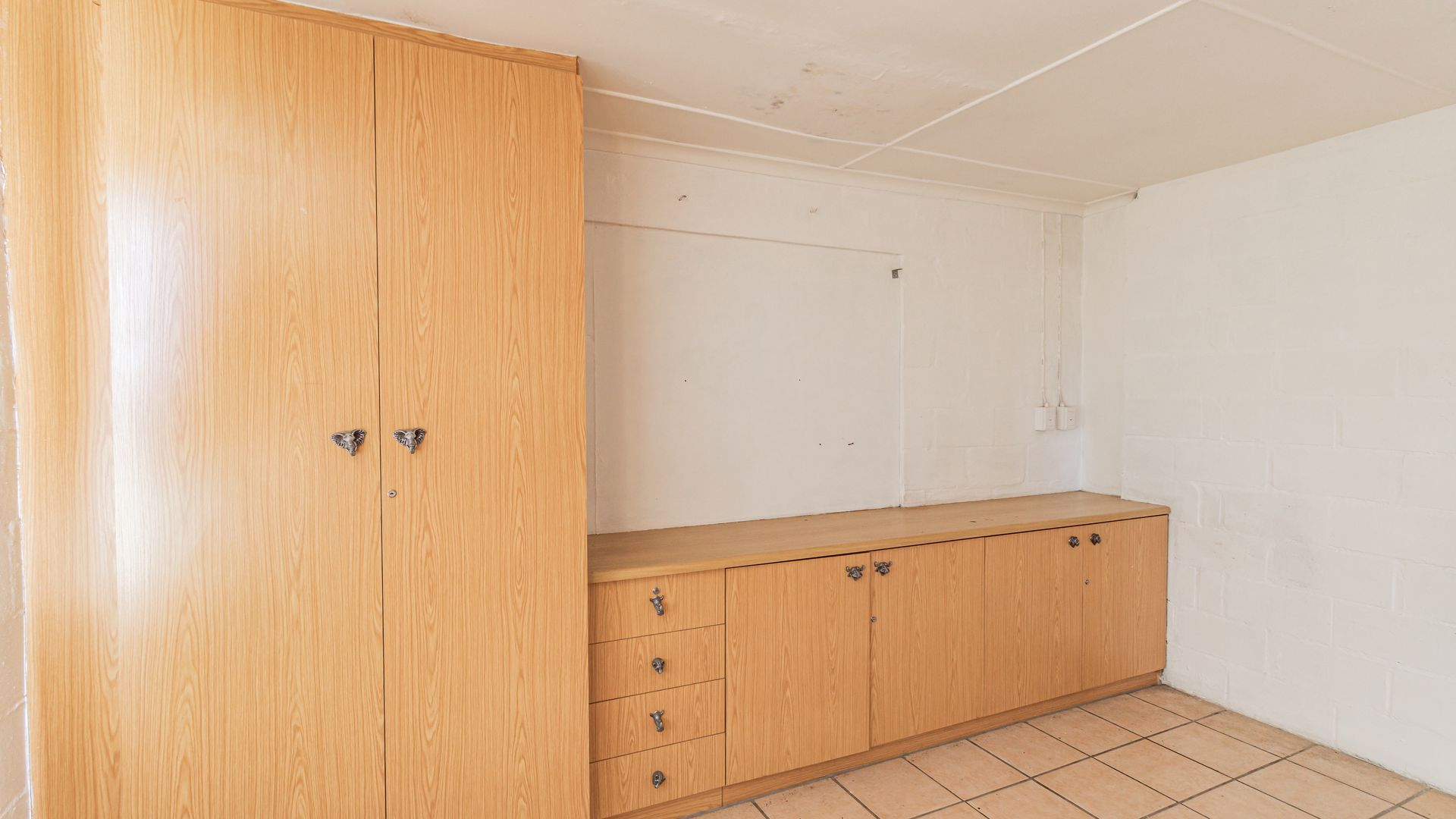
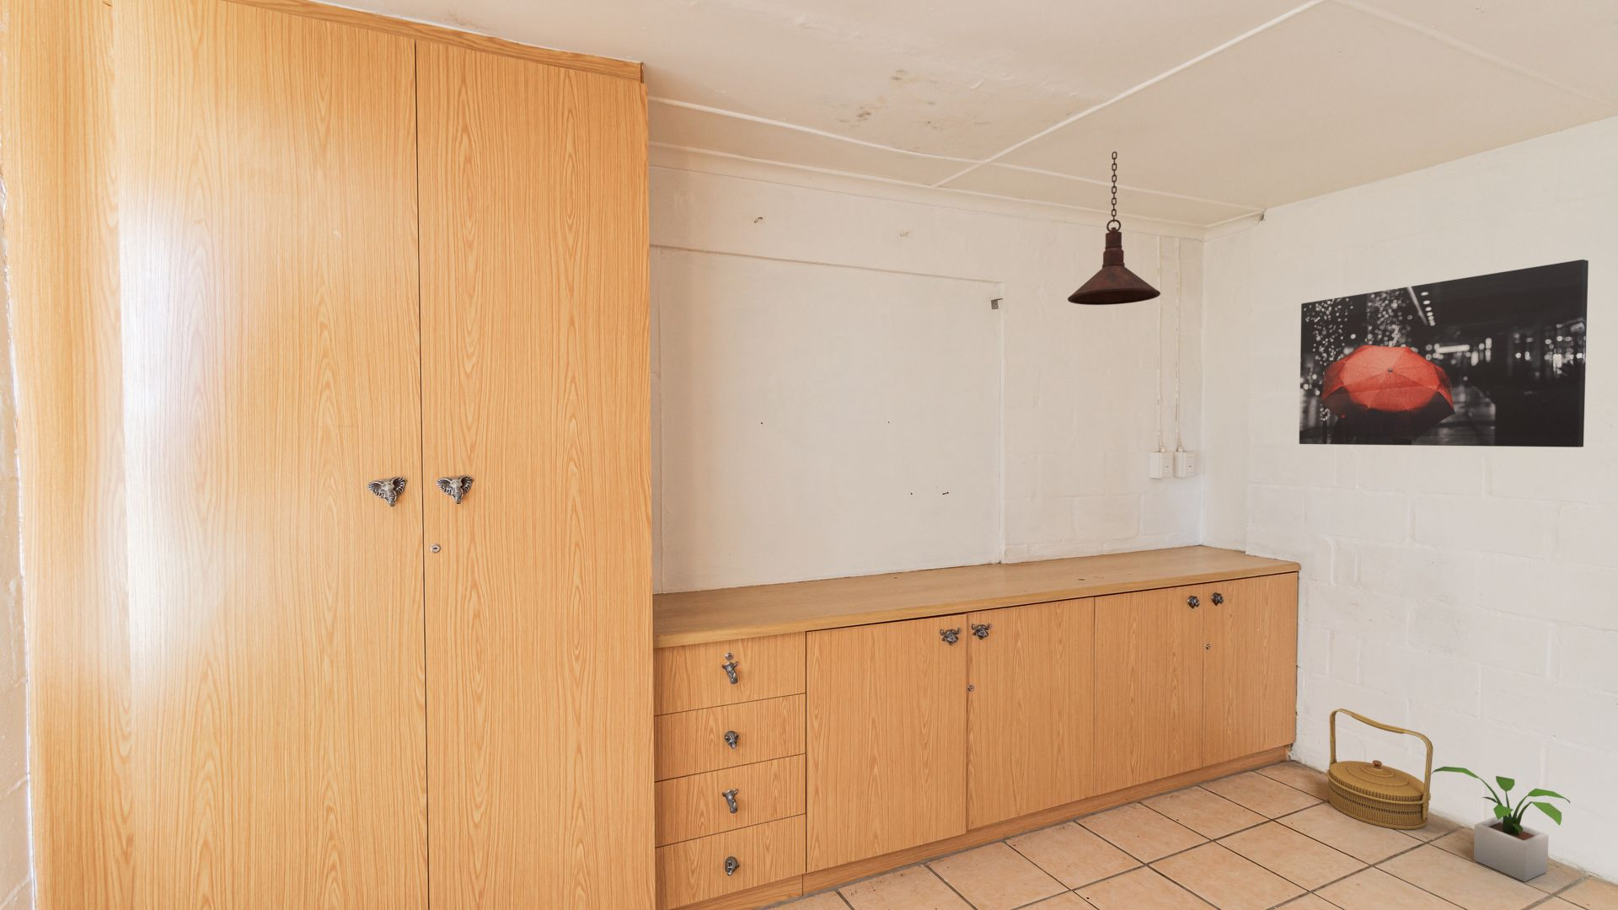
+ wall art (1422, 364)
+ potted plant (1505, 821)
+ pendant light (1113, 221)
+ basket (1377, 766)
